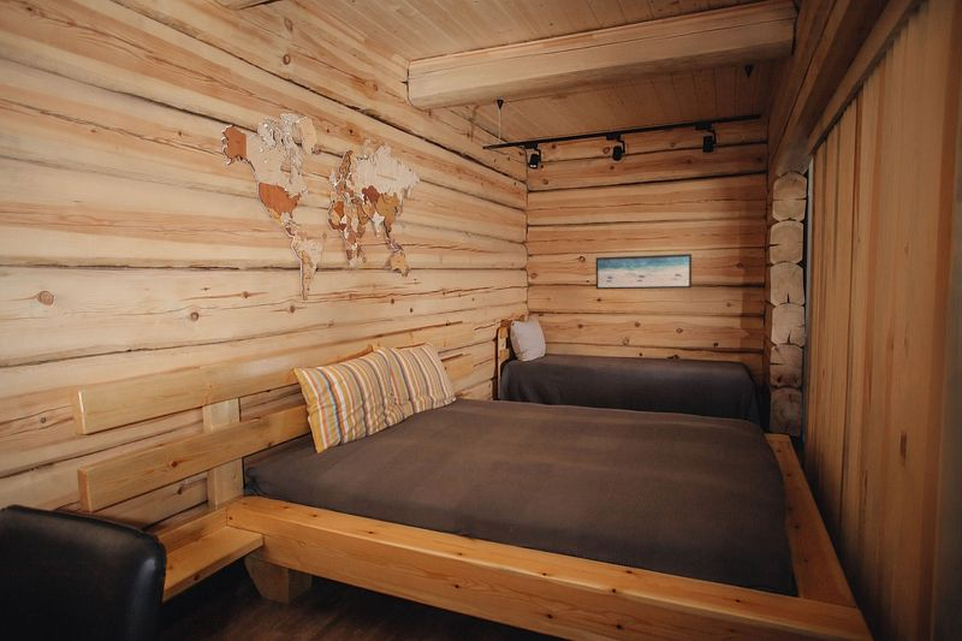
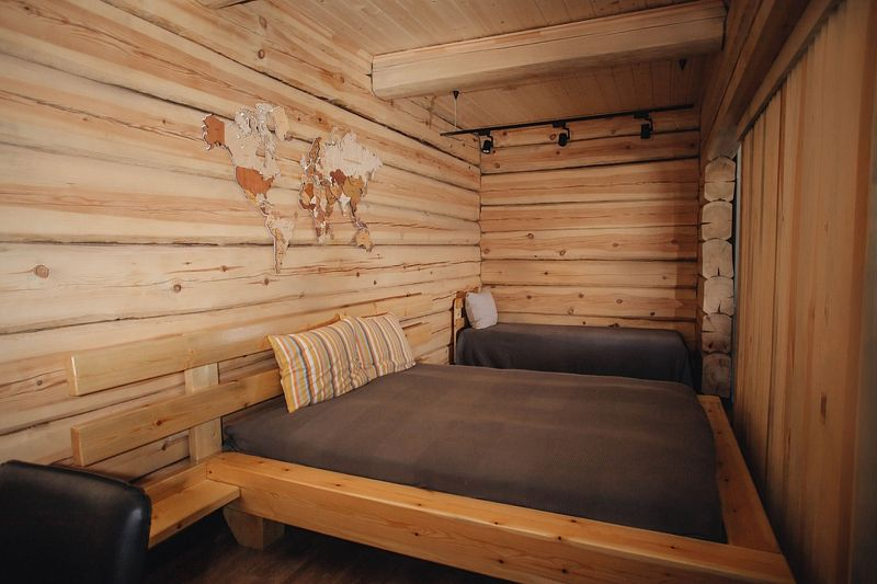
- wall art (642, 272)
